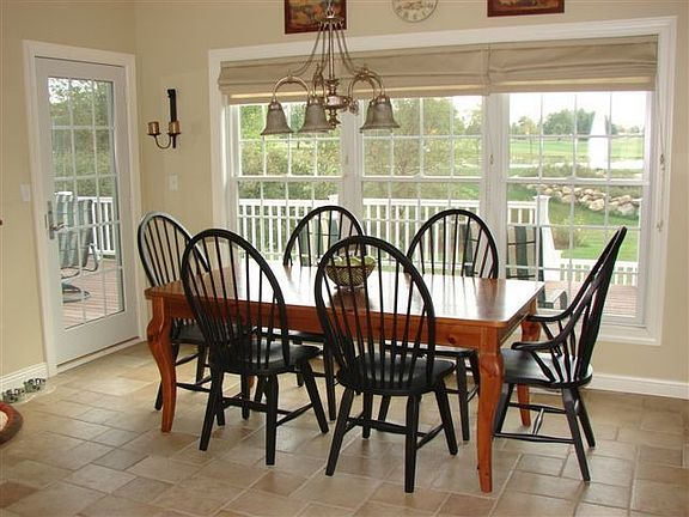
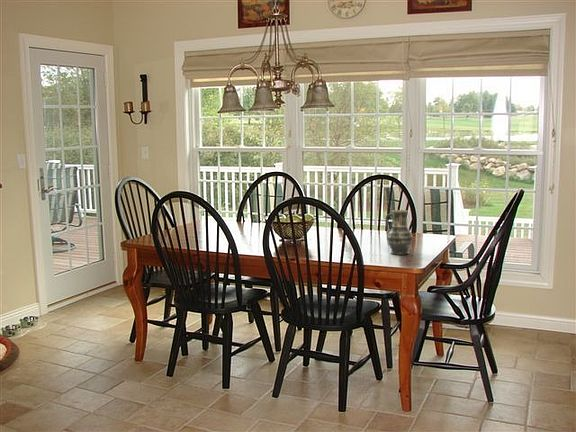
+ vase (399, 232)
